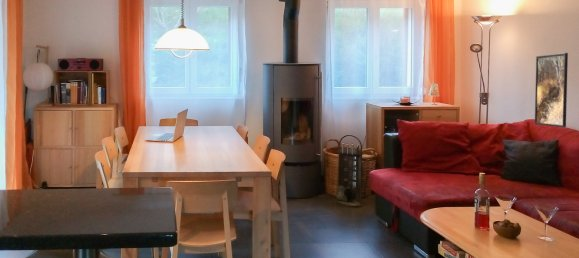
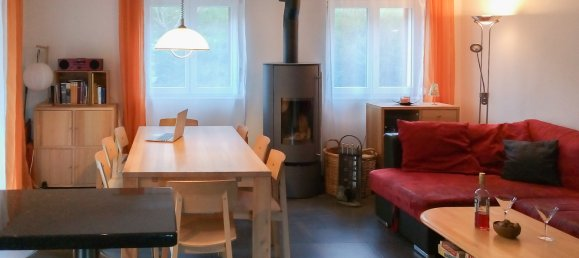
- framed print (550, 90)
